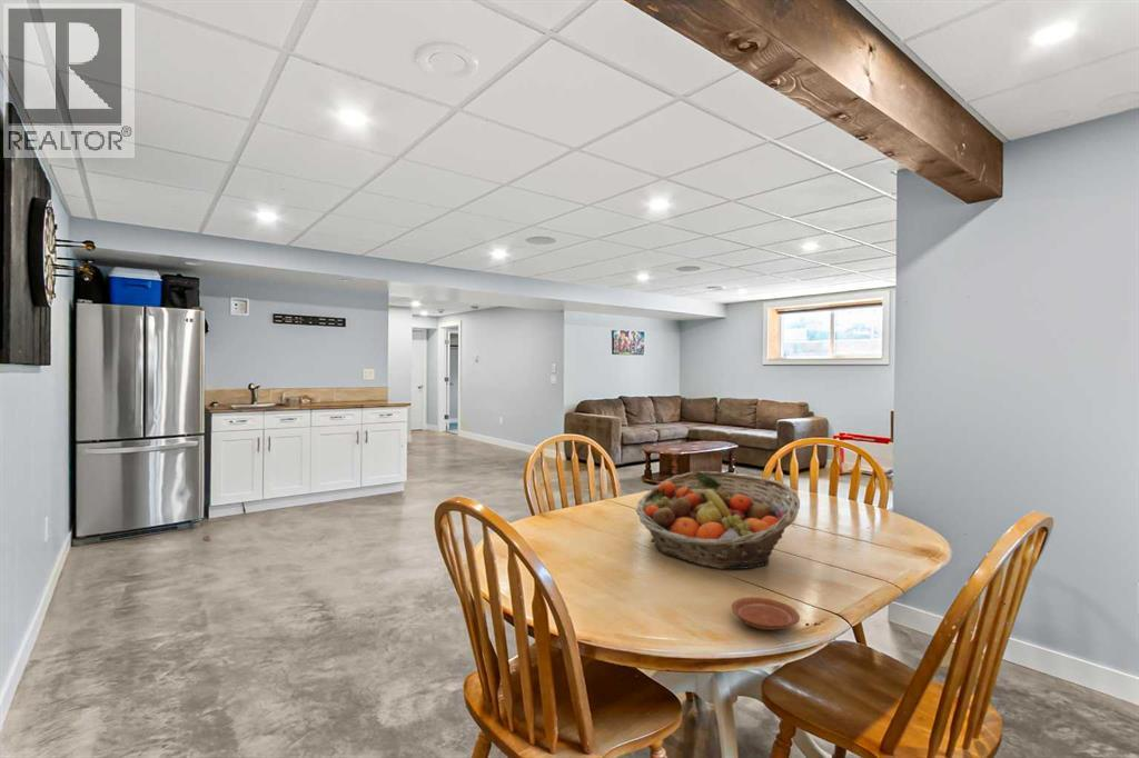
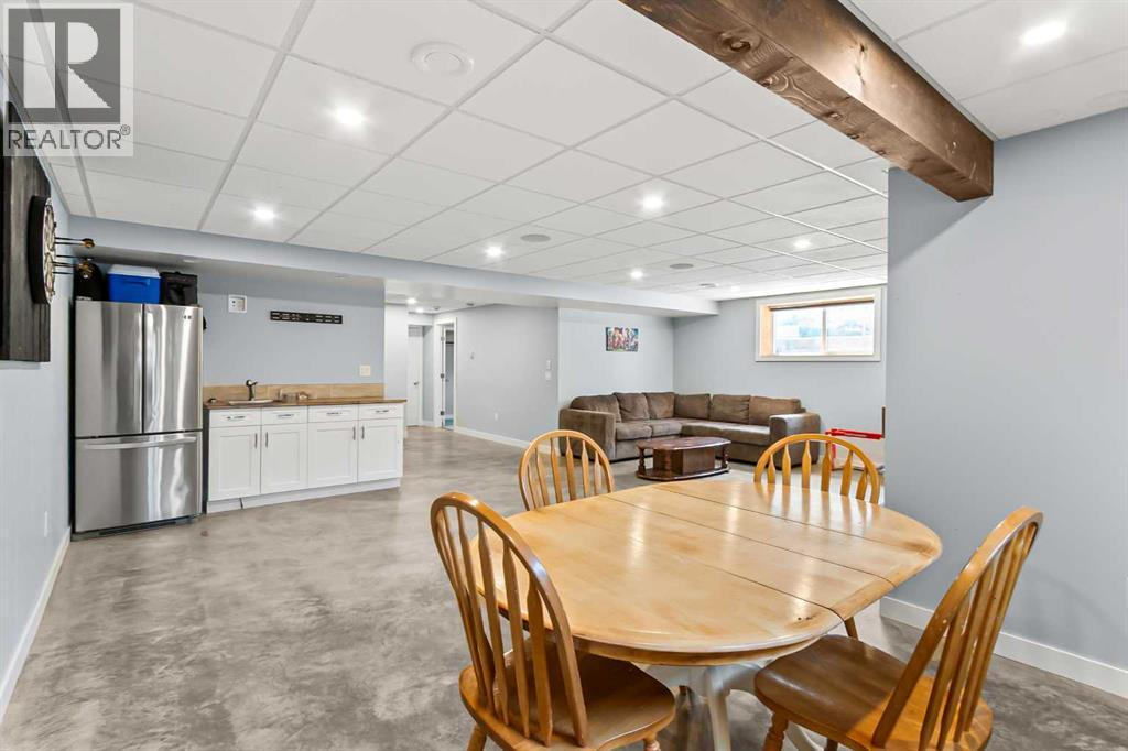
- plate (764, 617)
- fruit basket (713, 516)
